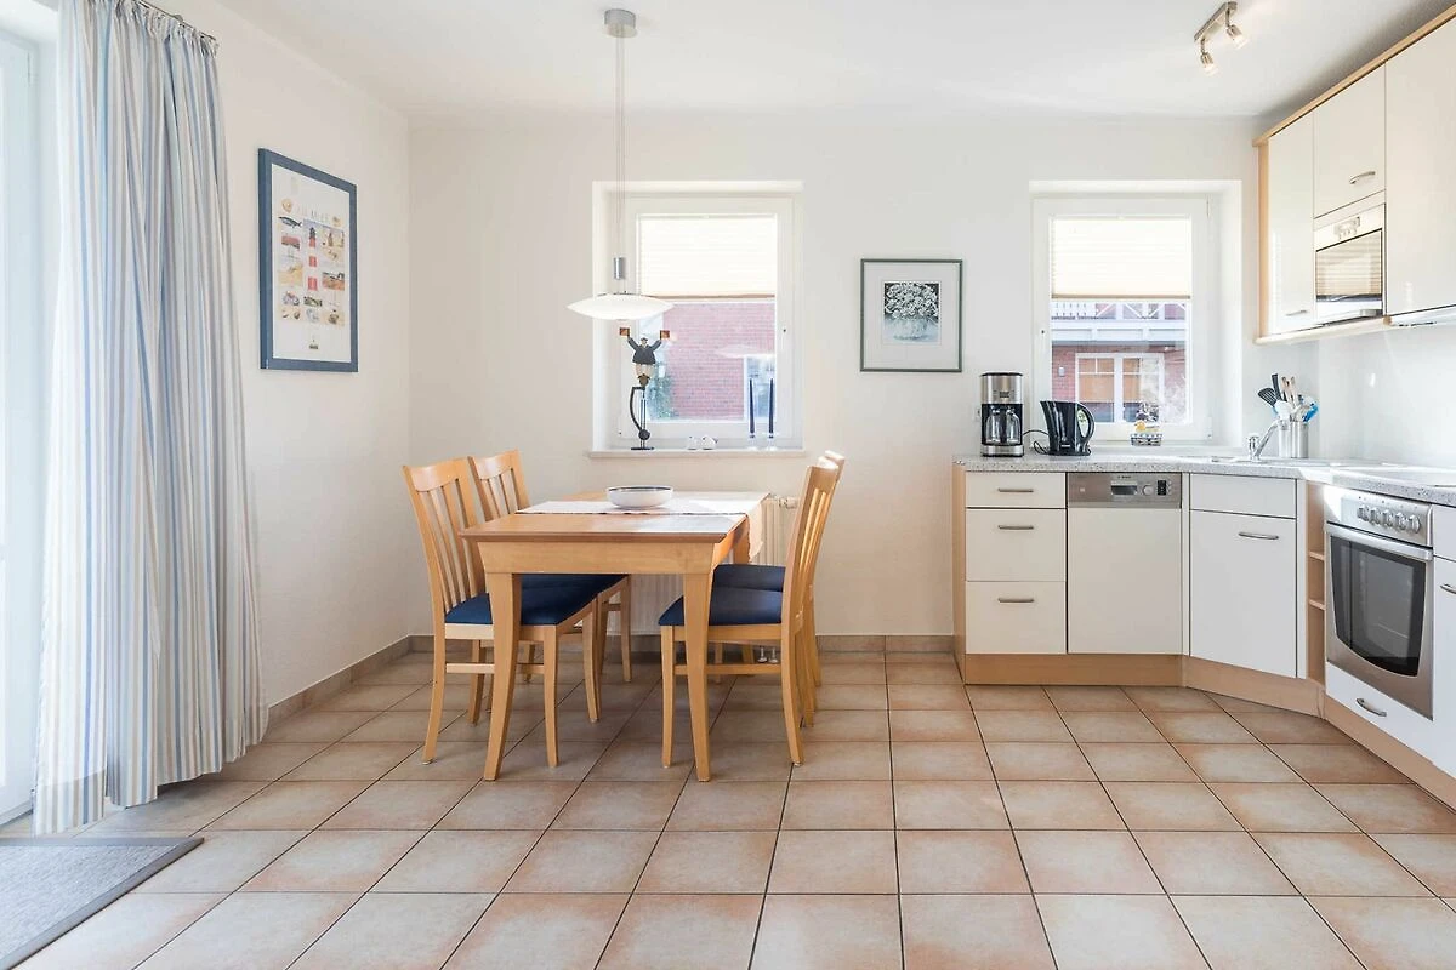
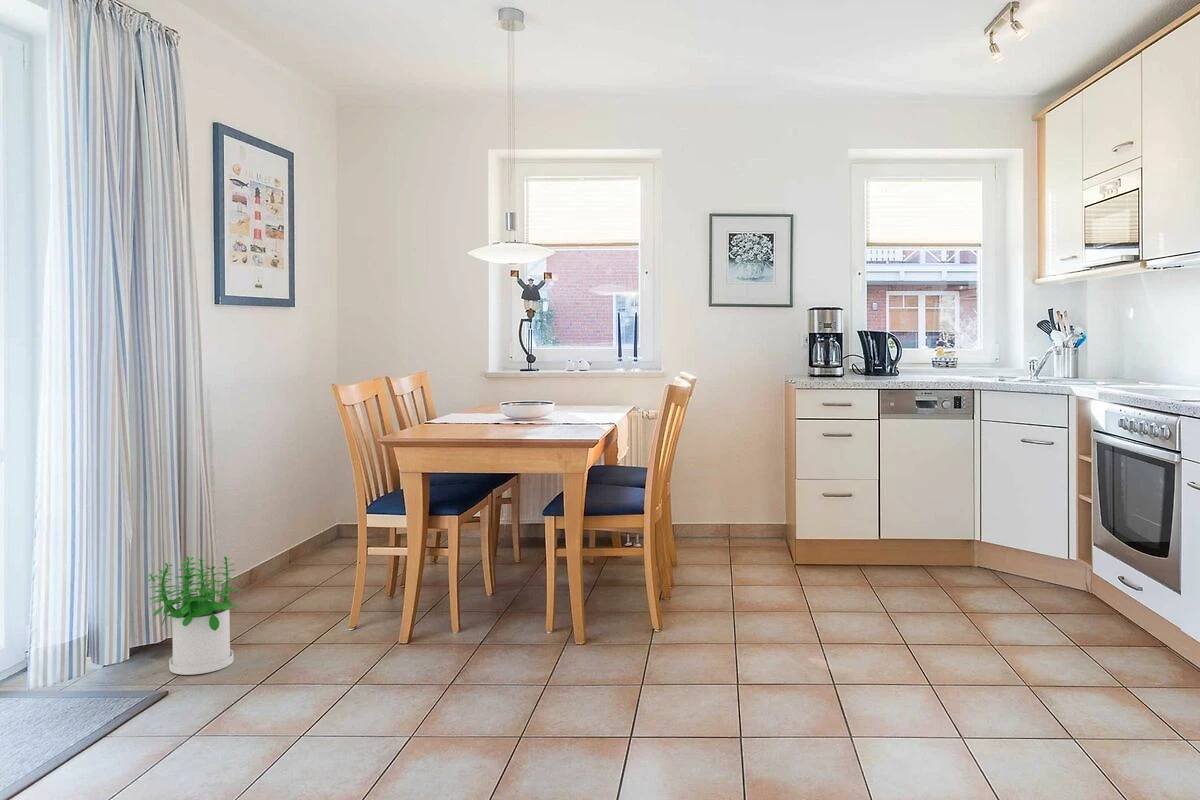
+ potted plant (194, 612)
